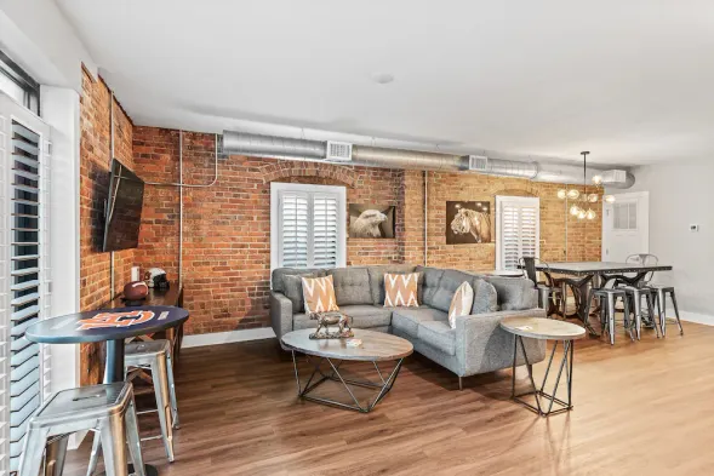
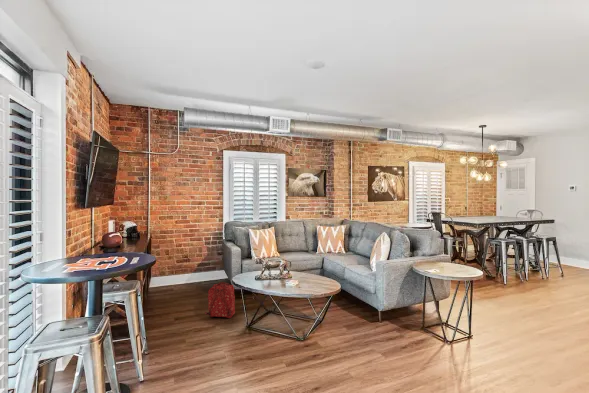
+ backpack (221, 299)
